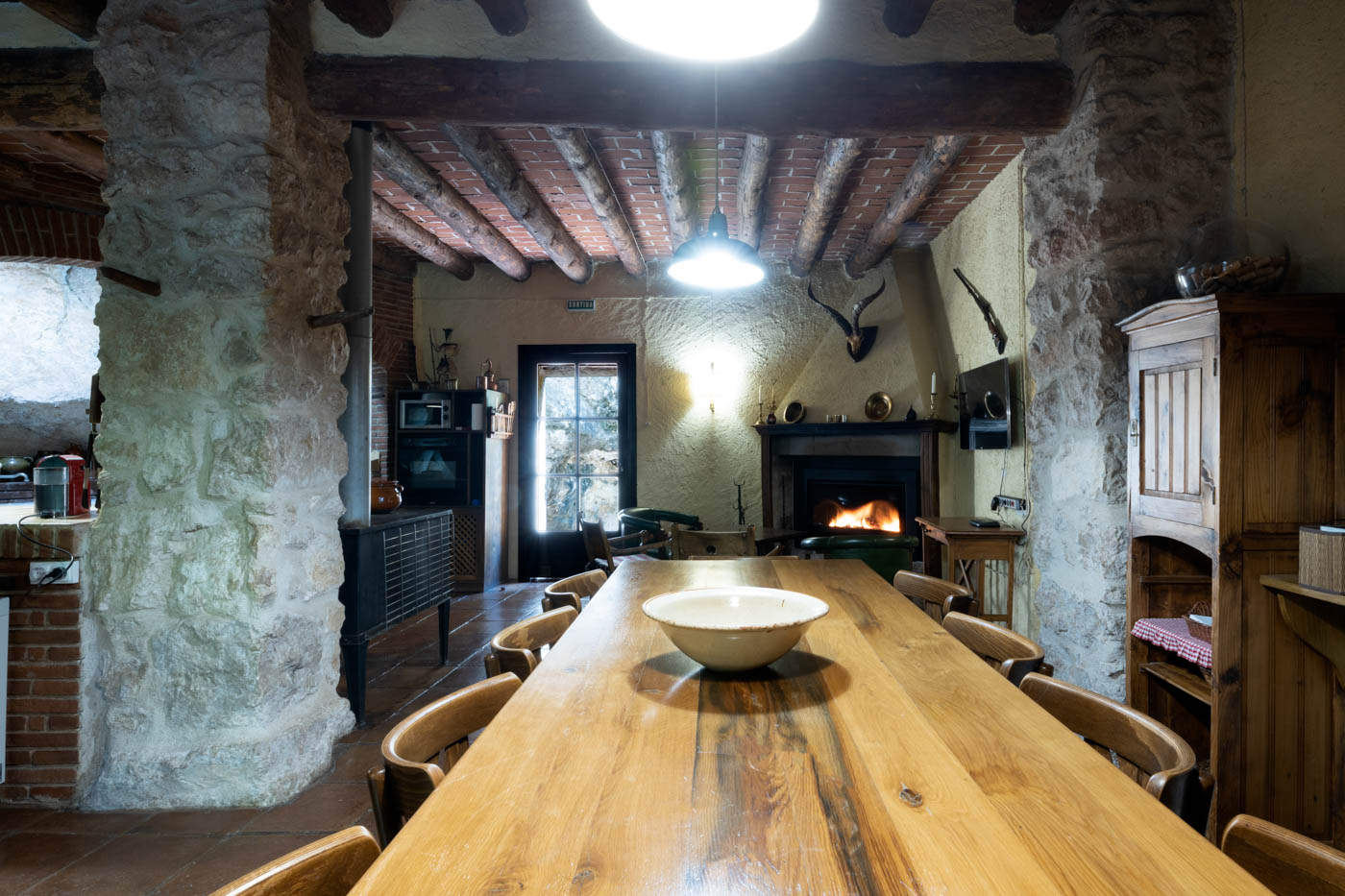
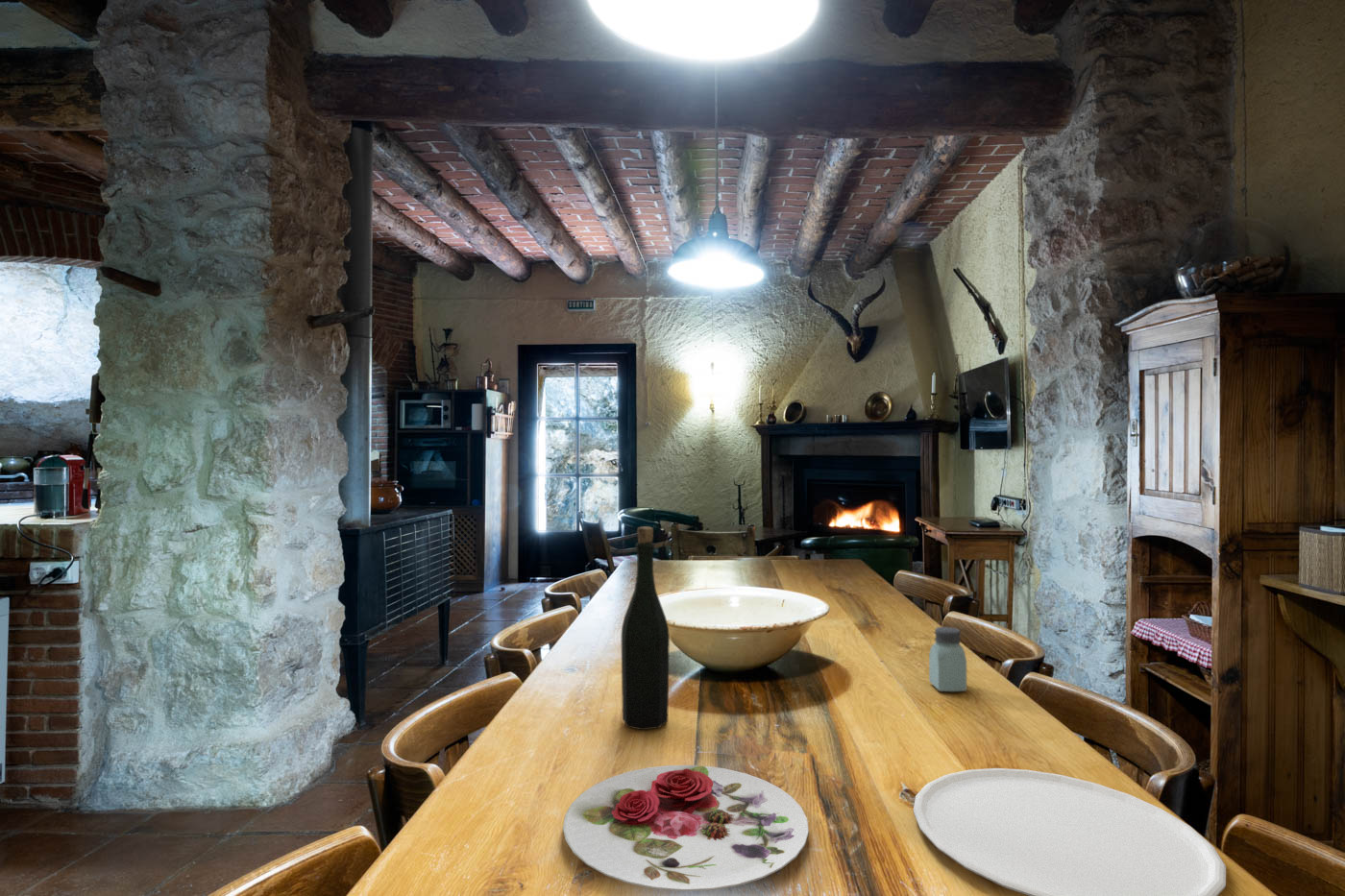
+ plate (685, 815)
+ saltshaker (947, 658)
+ plate (1056, 831)
+ bottle (645, 624)
